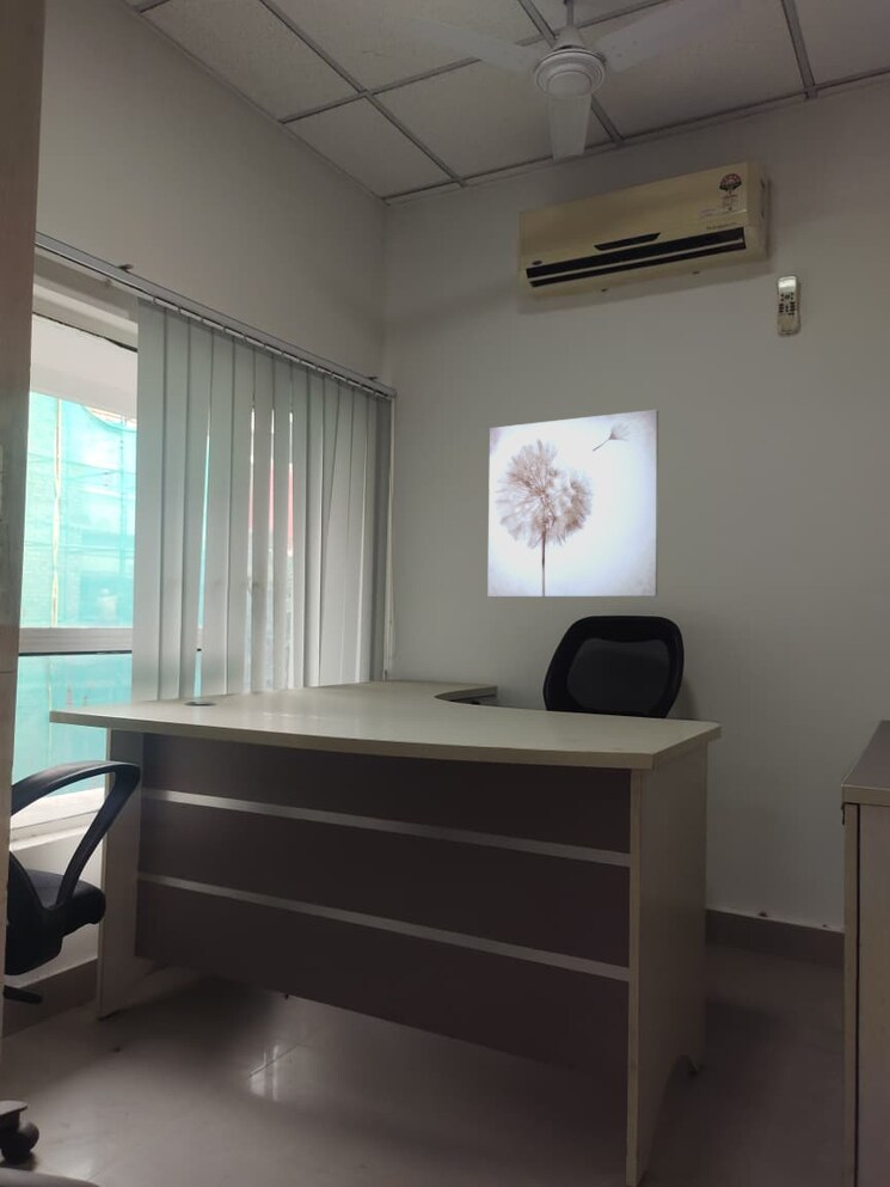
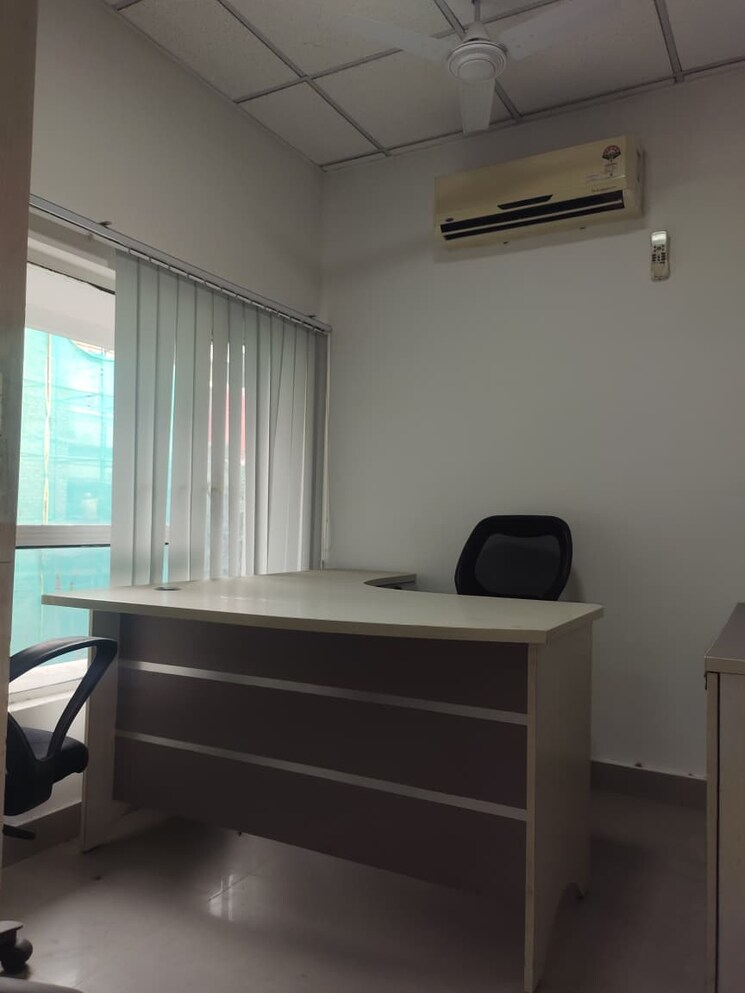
- wall art (569, 507)
